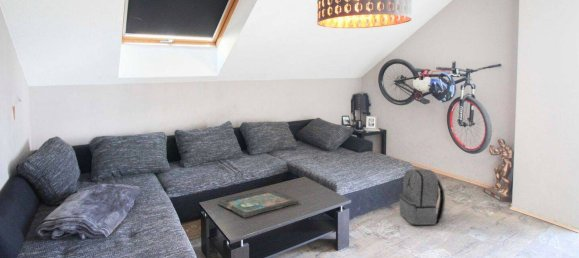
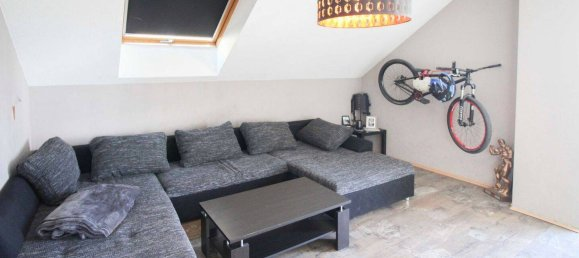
- decorative tray (258, 201)
- backpack (422, 194)
